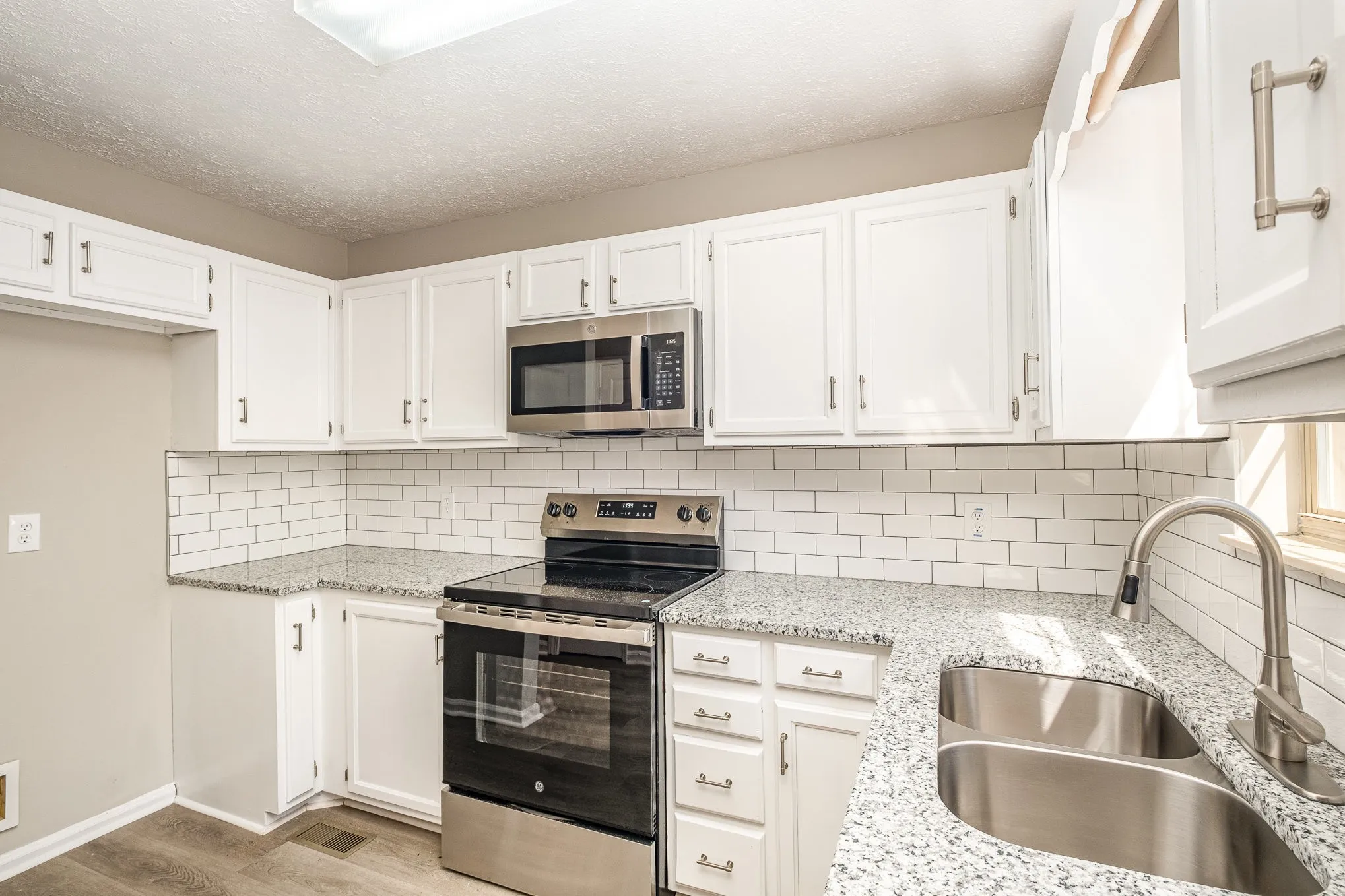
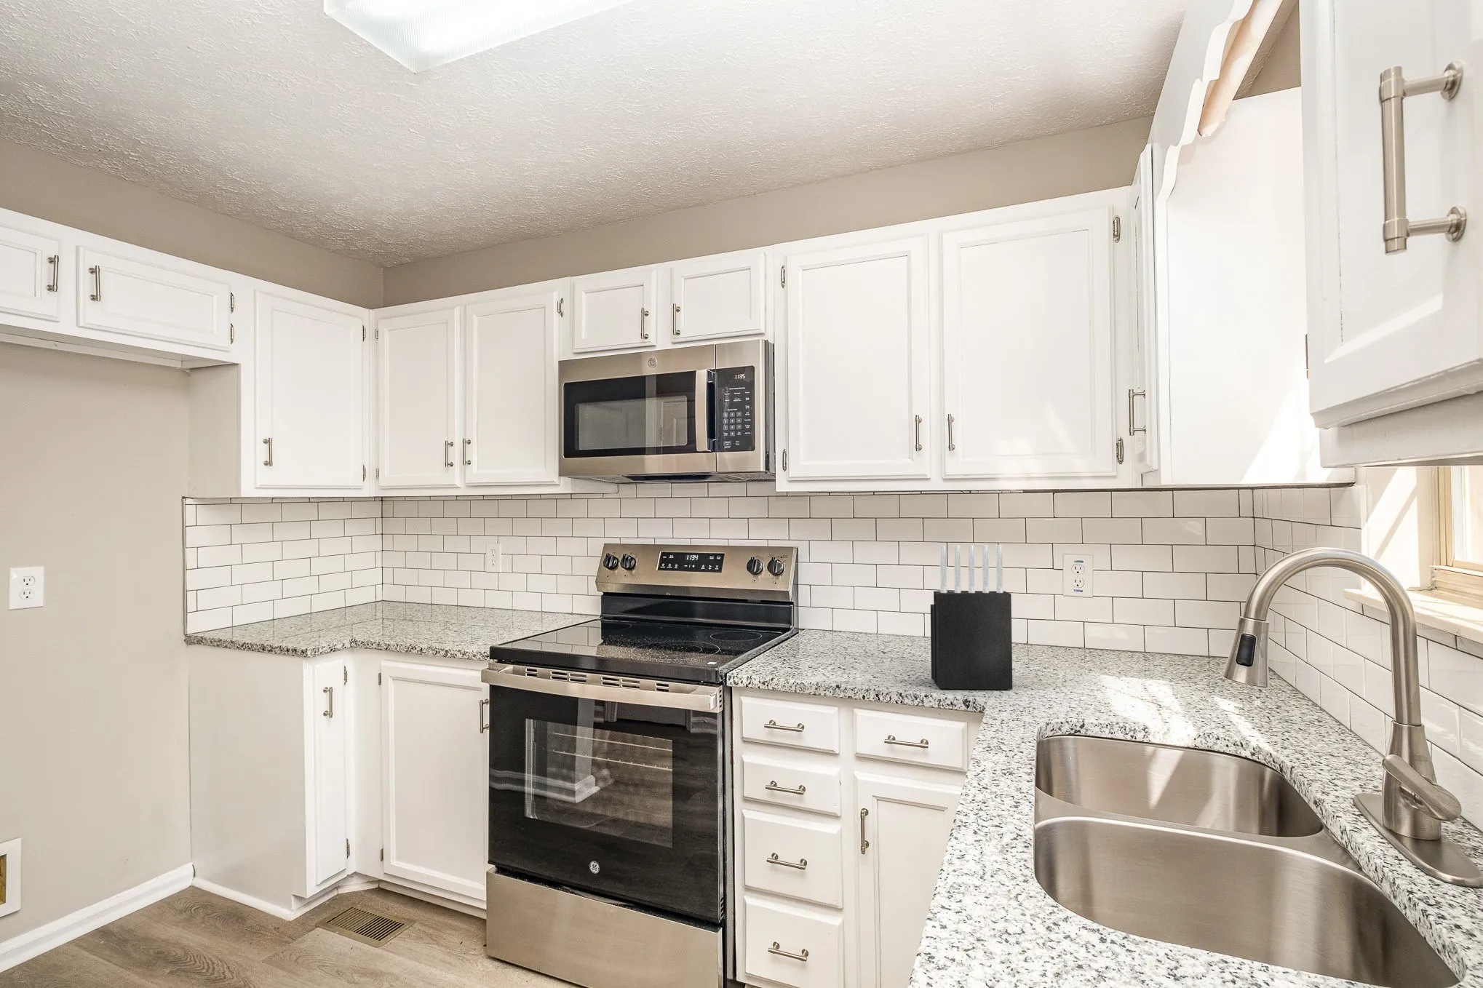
+ knife block (968, 613)
